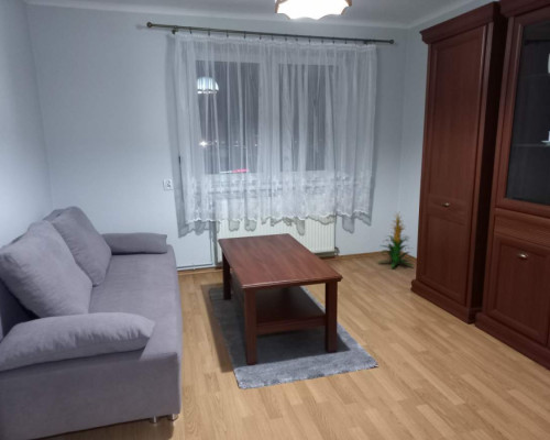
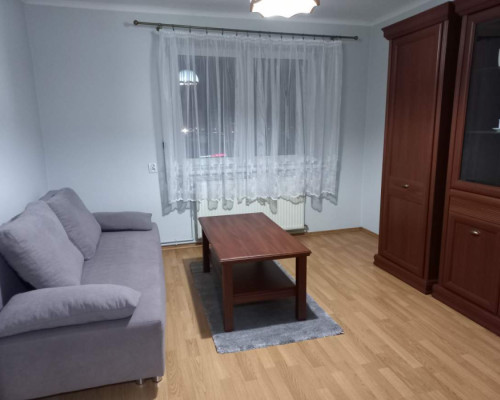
- indoor plant (397, 238)
